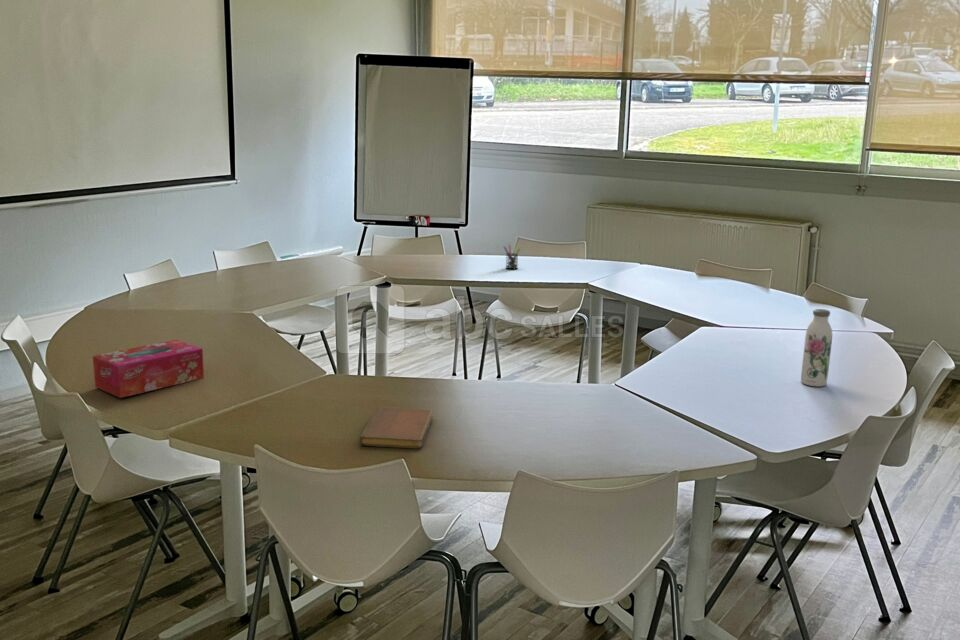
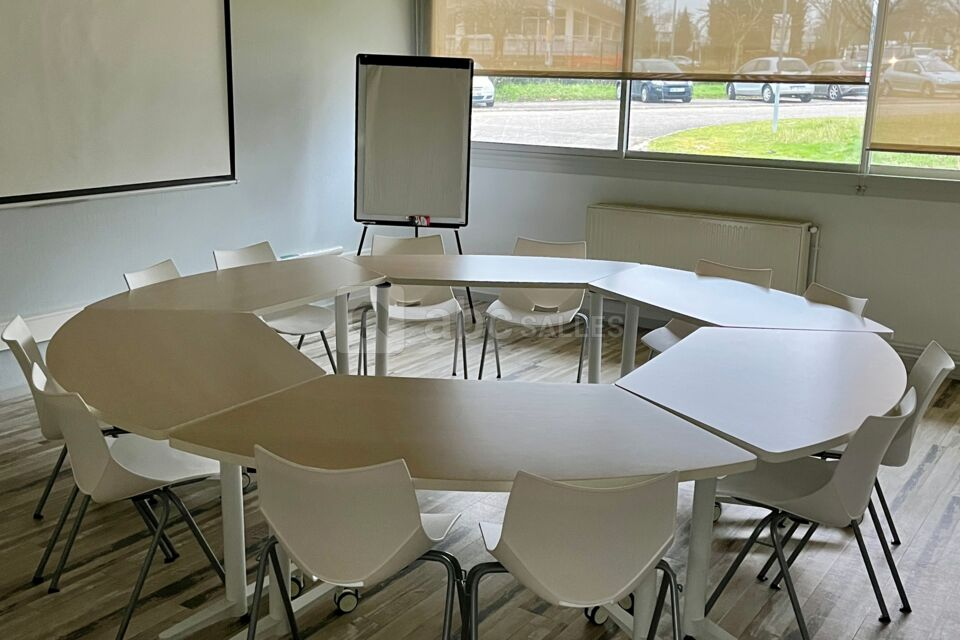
- pen holder (512, 255)
- tissue box (149, 367)
- notebook (397, 426)
- water bottle (817, 346)
